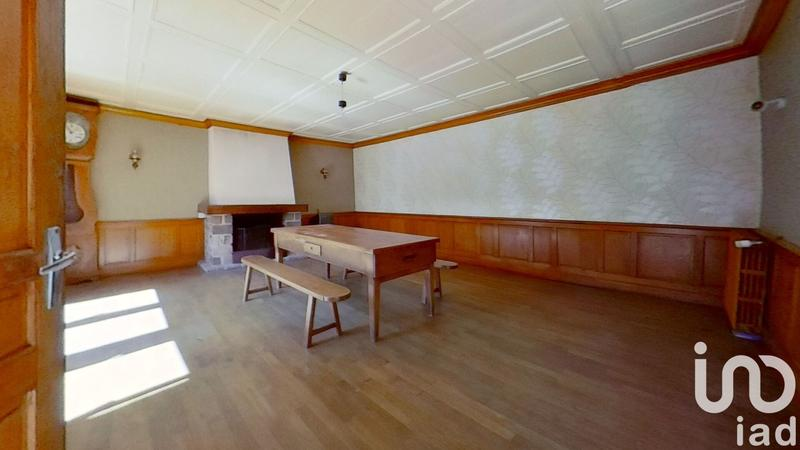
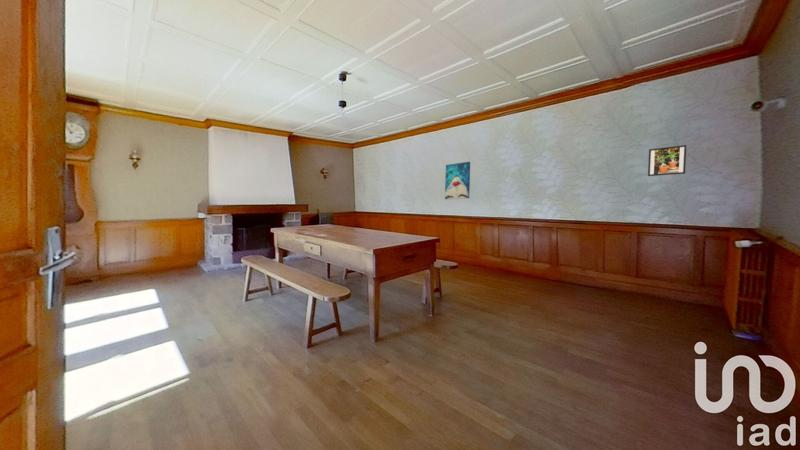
+ wall art (457, 181)
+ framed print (666, 161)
